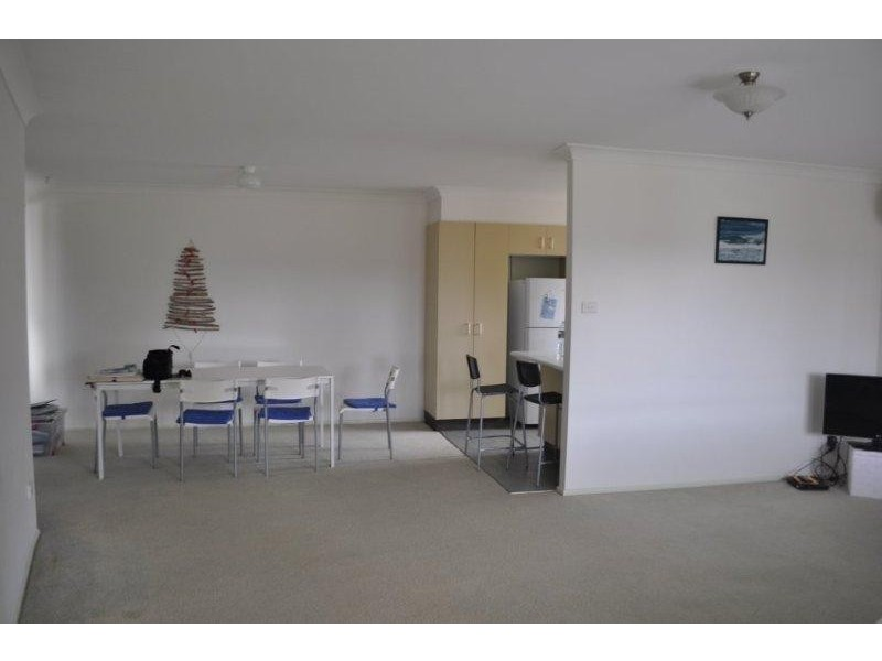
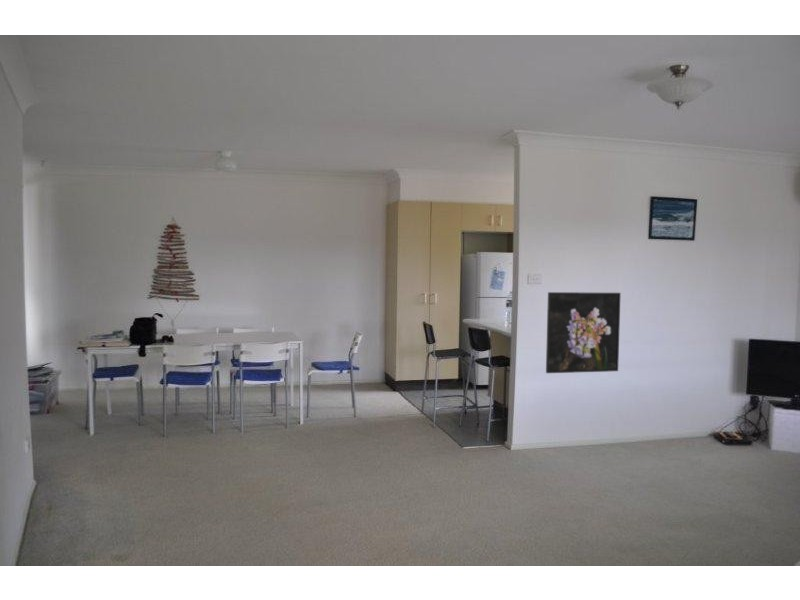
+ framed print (583, 332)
